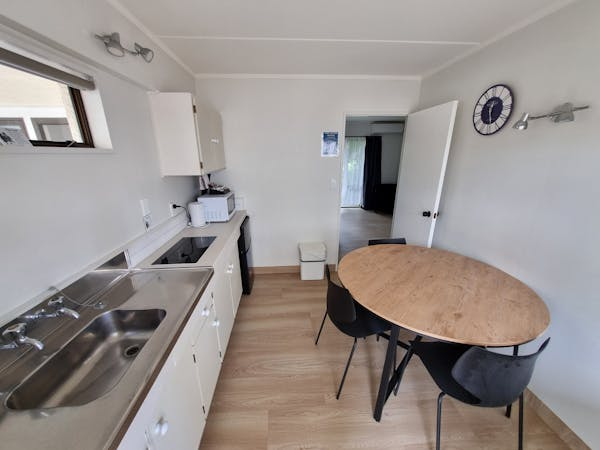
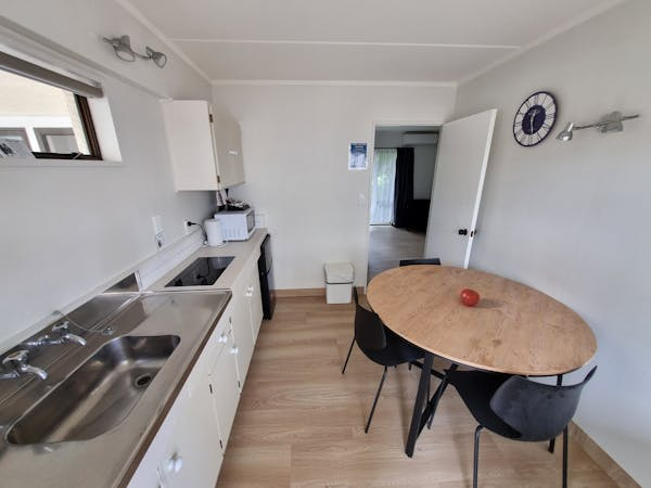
+ fruit (469, 296)
